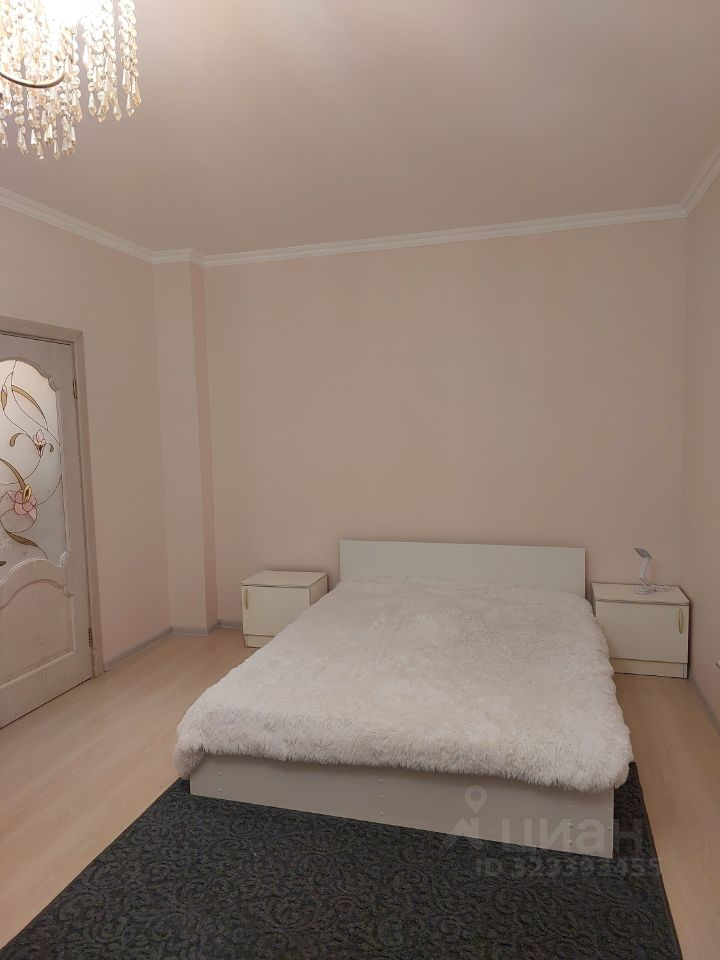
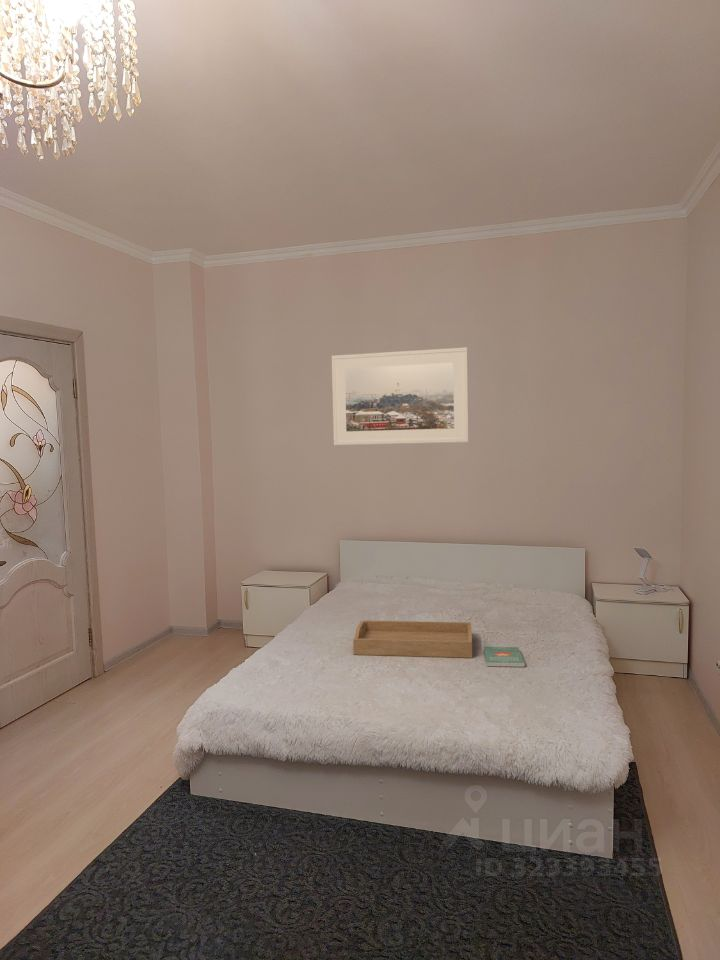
+ book (503, 656)
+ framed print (398, 397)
+ serving tray (414, 635)
